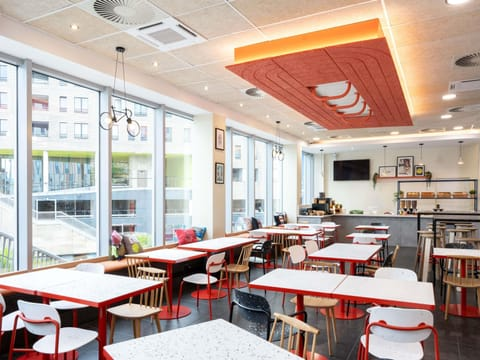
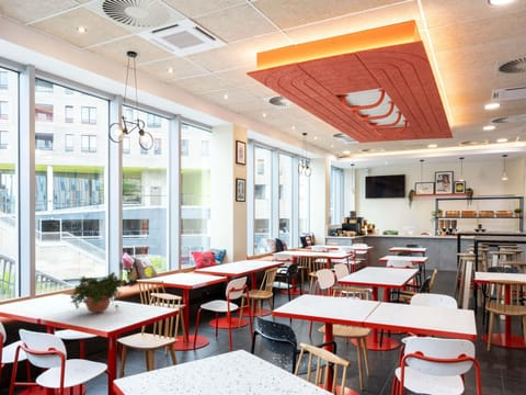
+ potted plant (96, 293)
